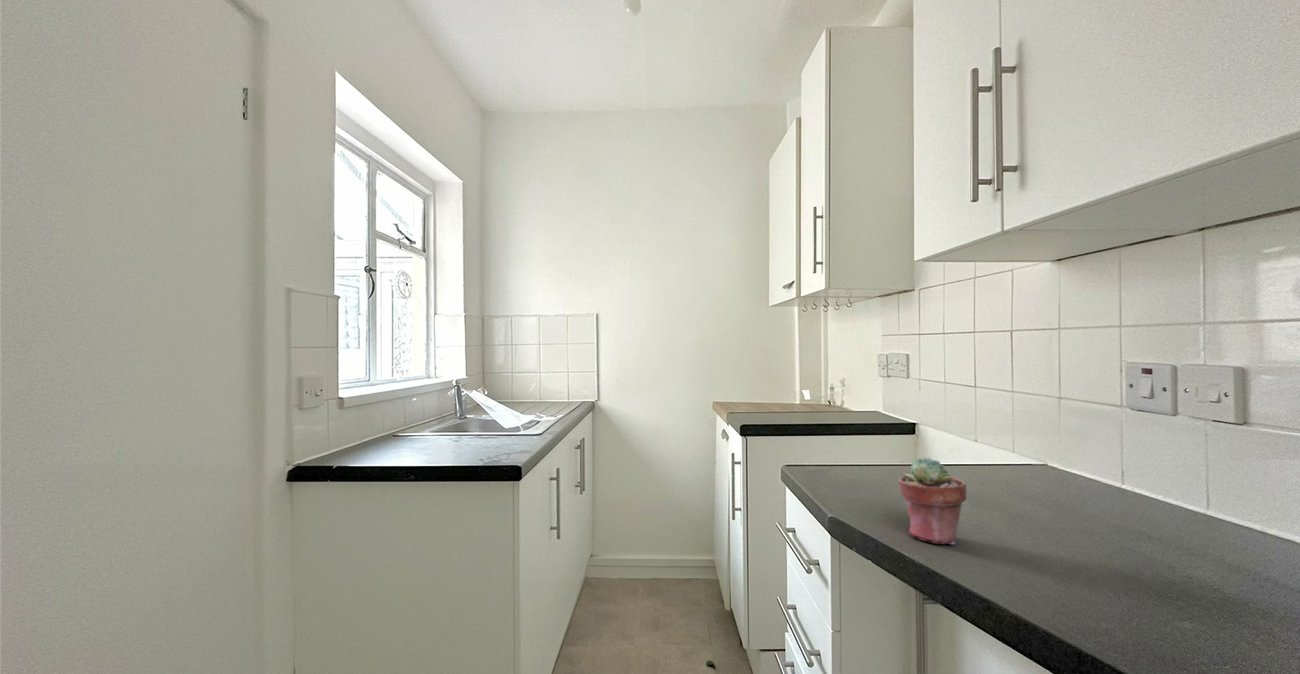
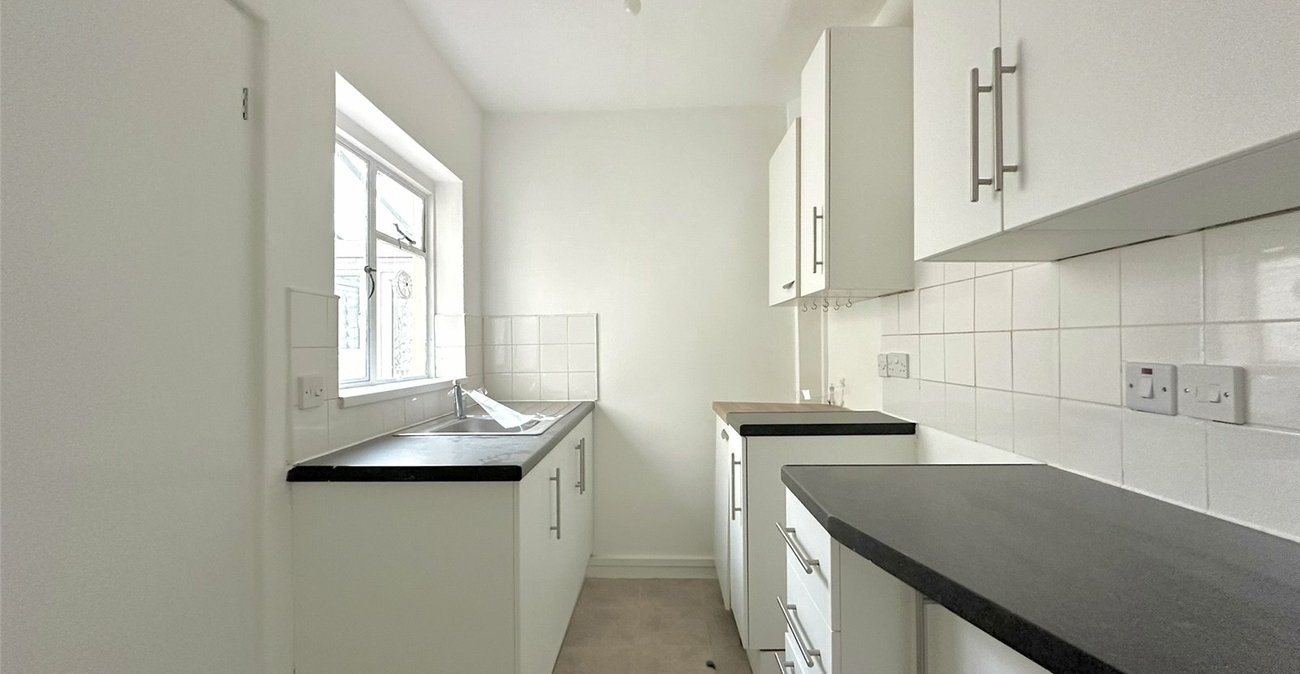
- potted succulent (931, 497)
